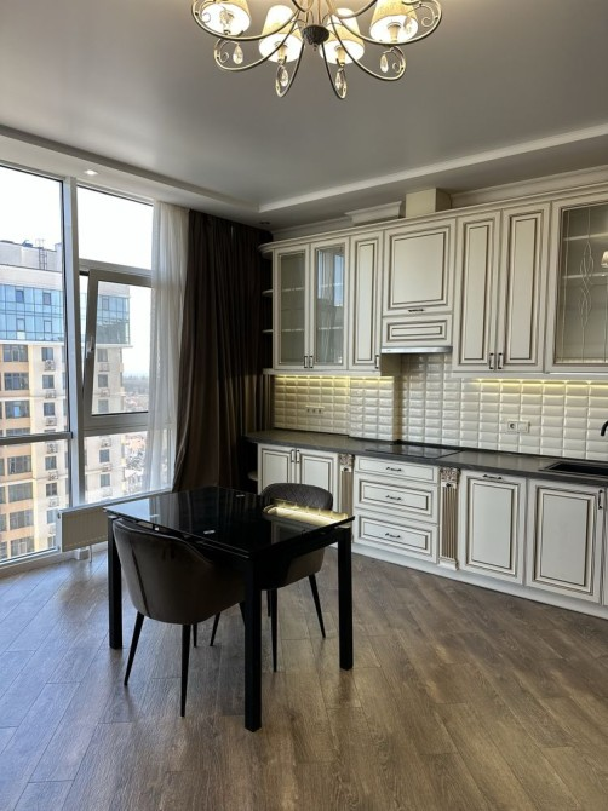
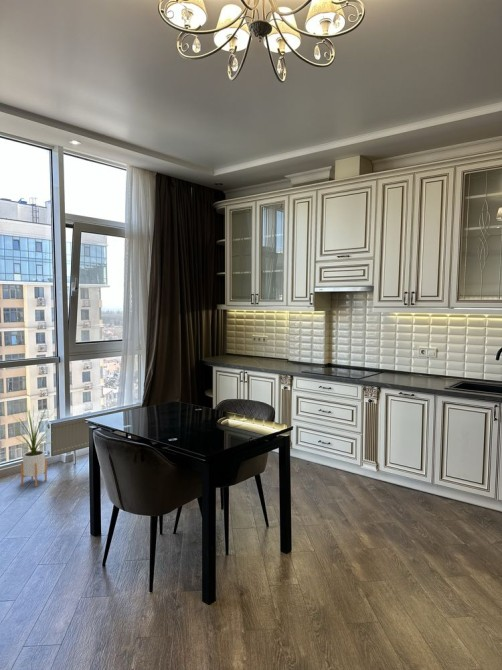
+ house plant (34, 444)
